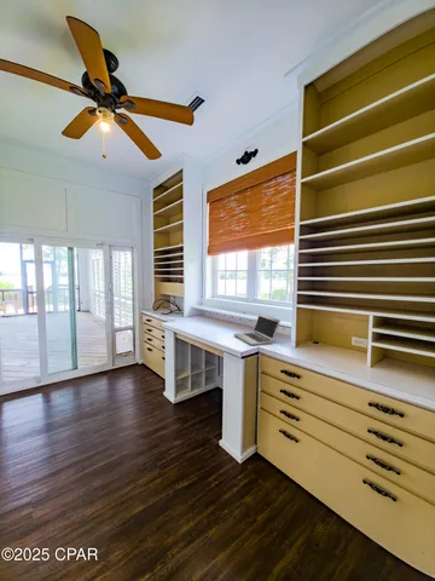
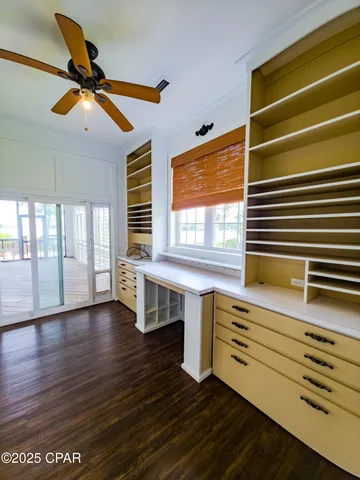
- laptop (255, 328)
